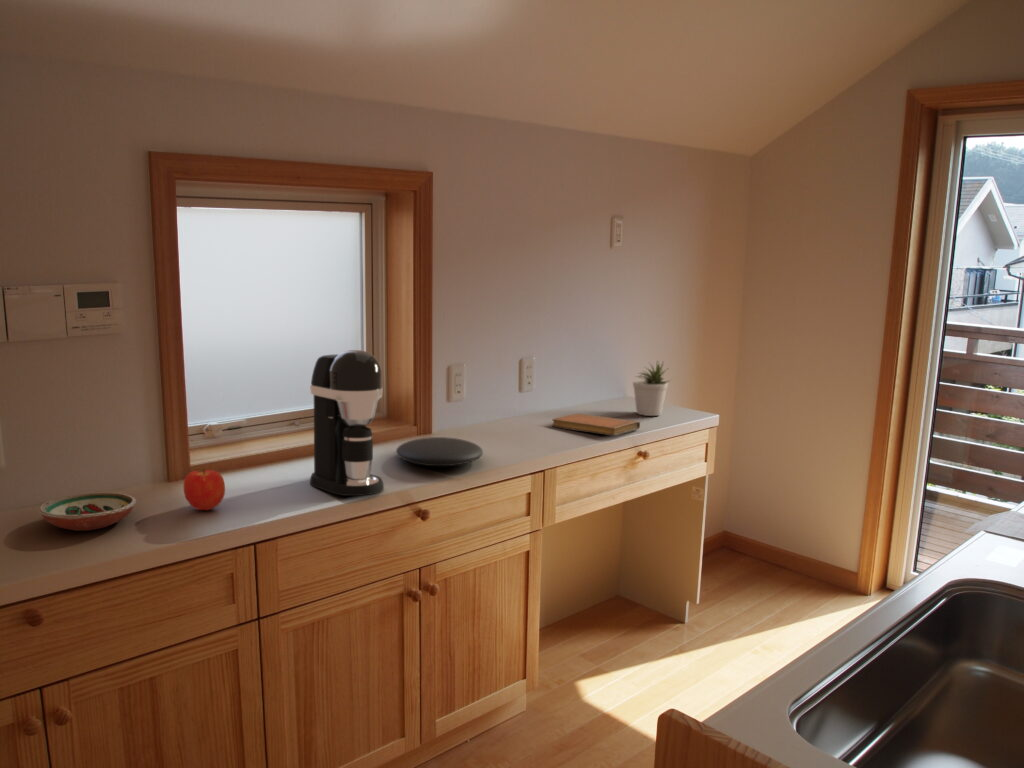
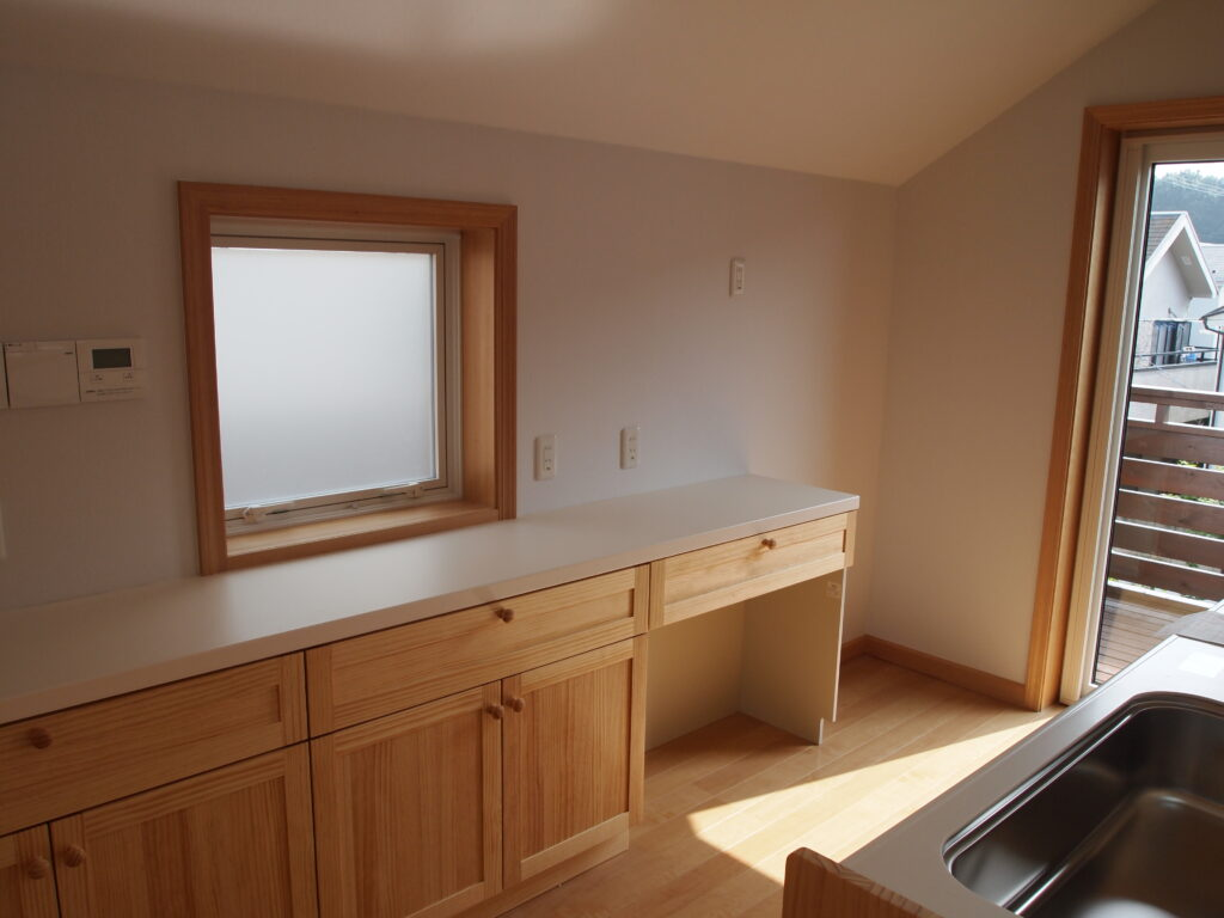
- plate (439, 451)
- potted plant (651, 387)
- apple (204, 488)
- decorative bowl (88, 514)
- notebook (595, 423)
- coffee maker (346, 418)
